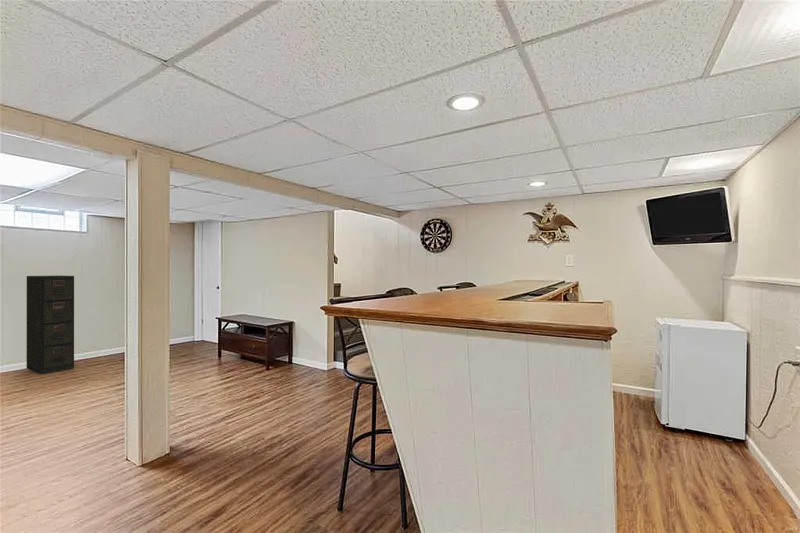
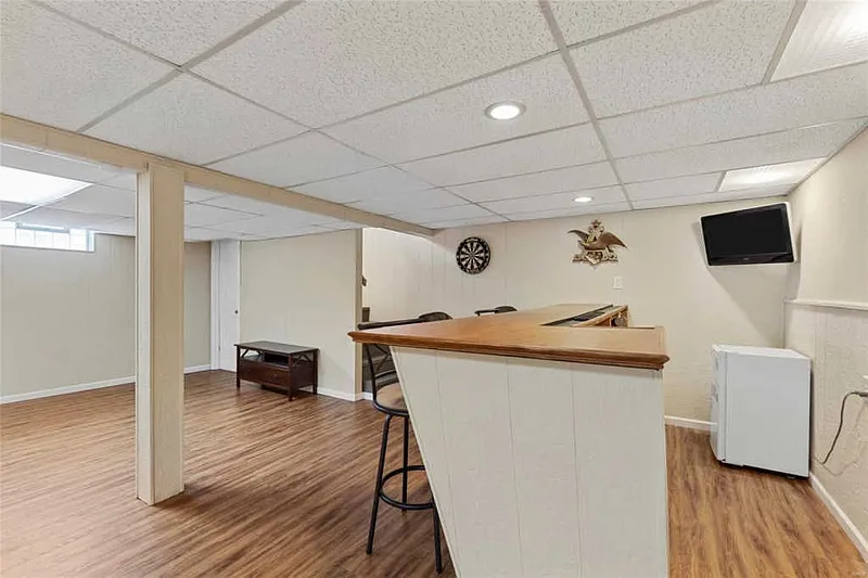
- filing cabinet (50, 322)
